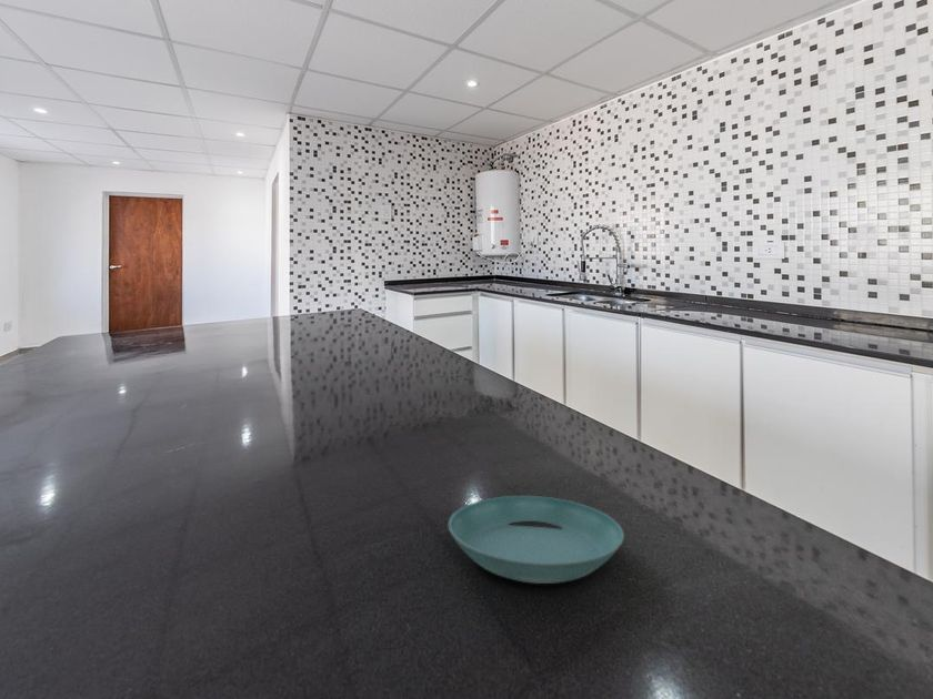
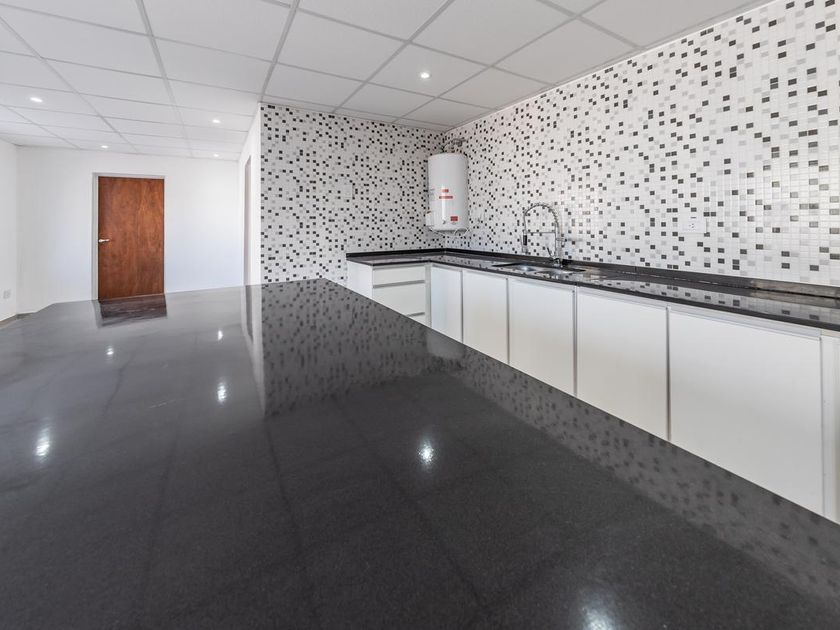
- saucer (533, 537)
